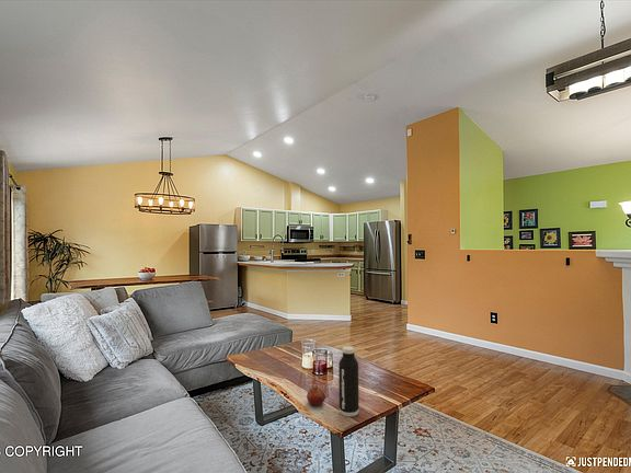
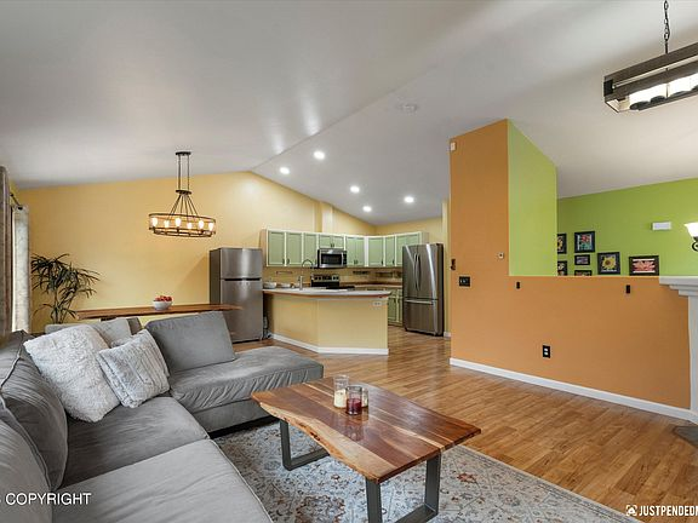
- apple (316, 394)
- water bottle (348, 379)
